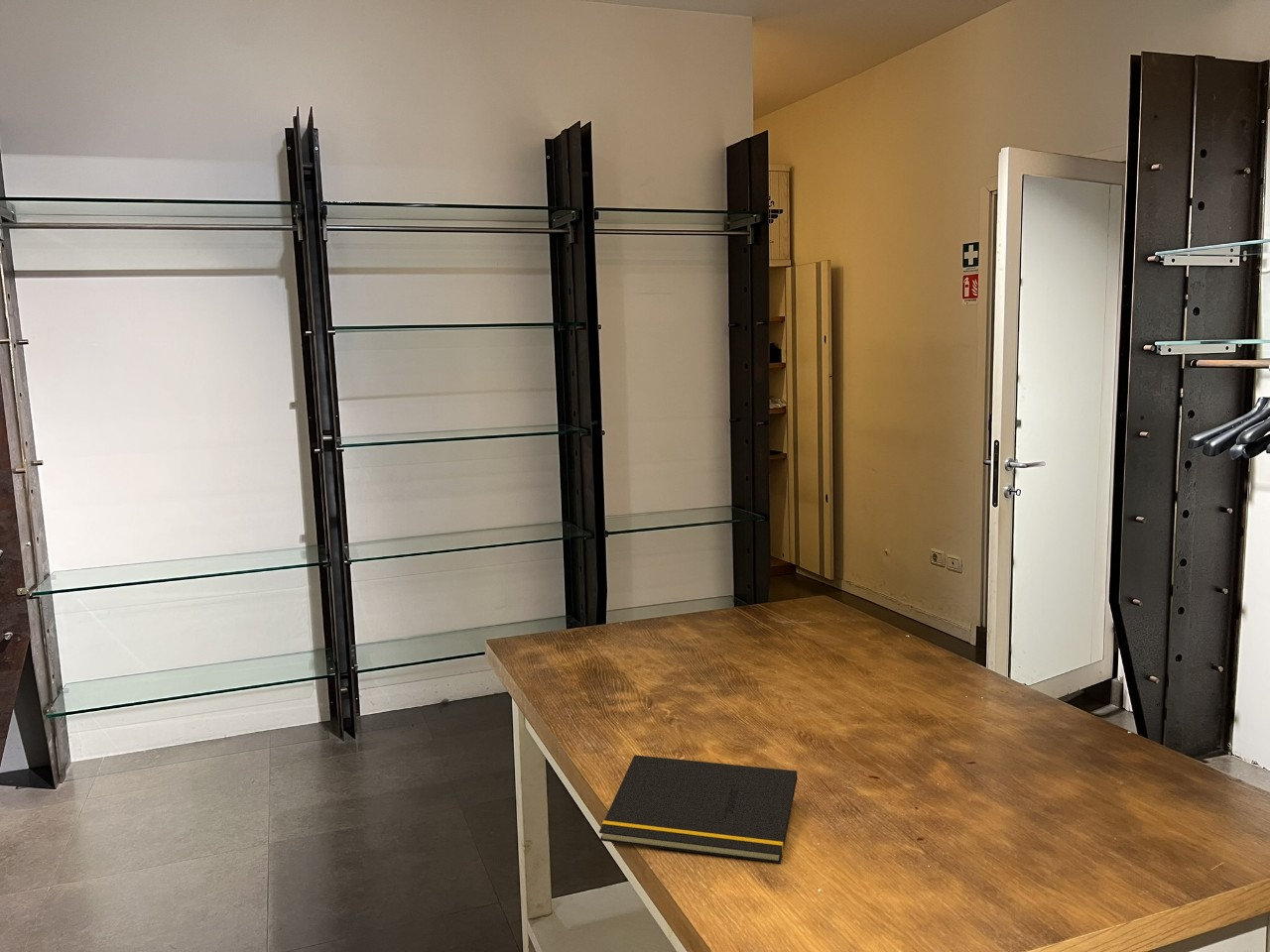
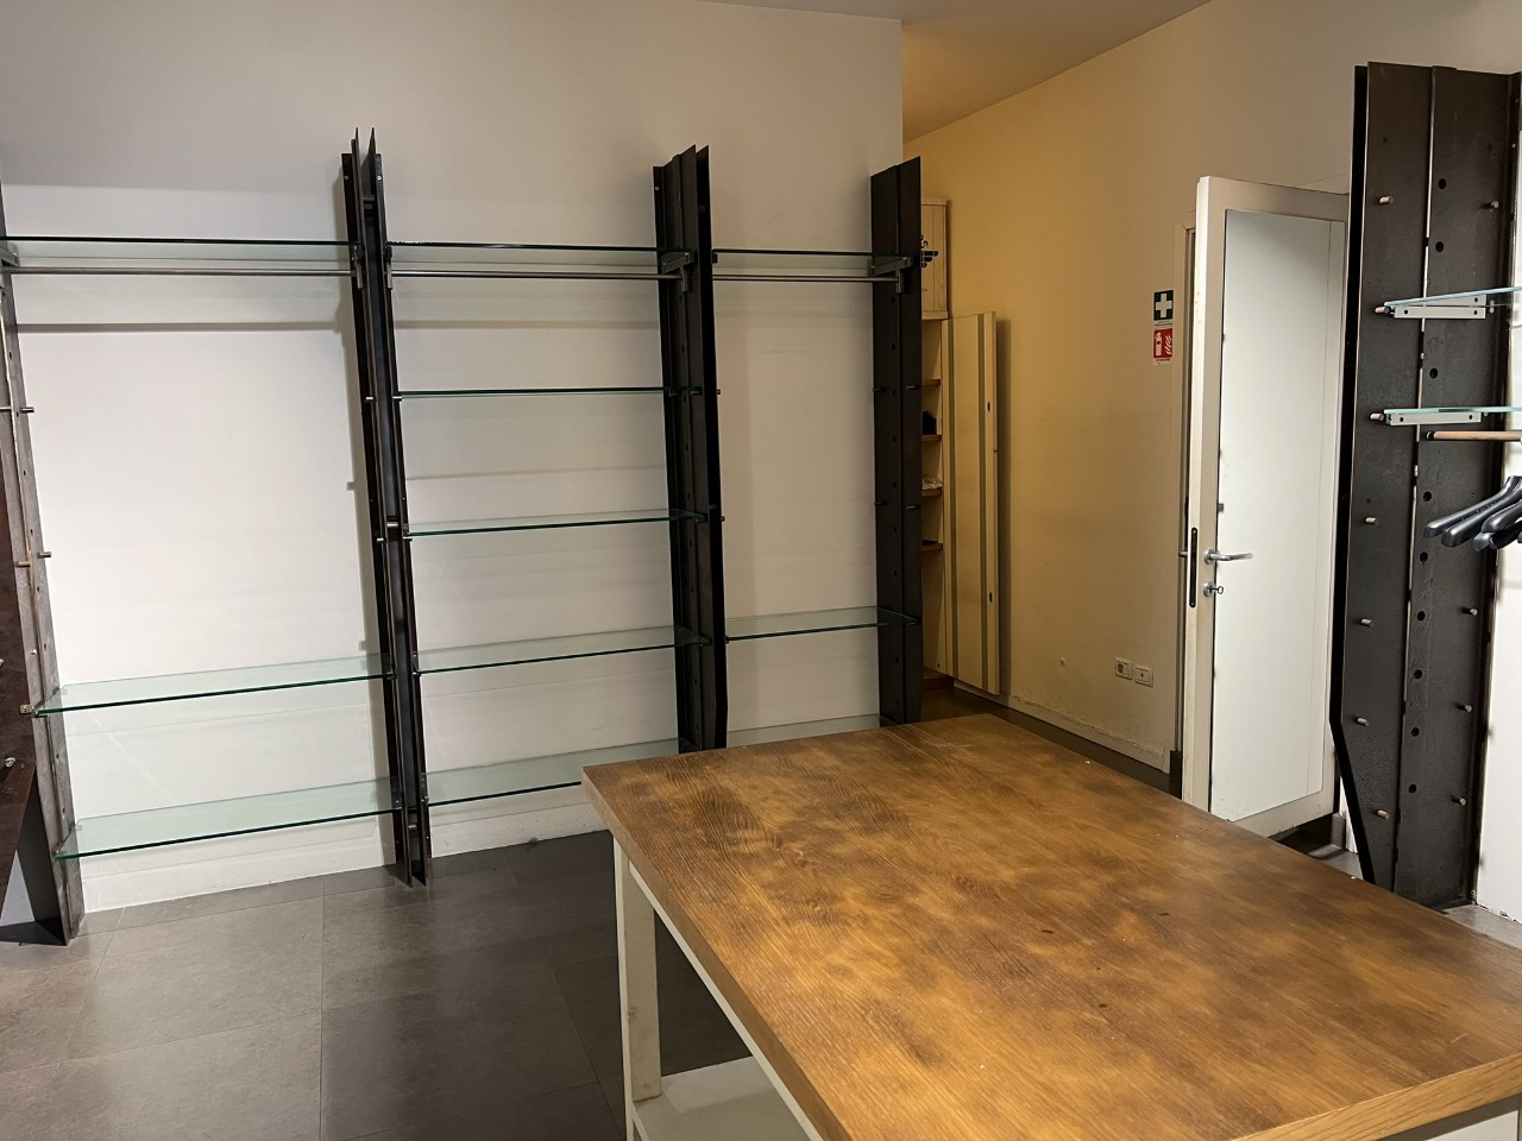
- notepad (701, 804)
